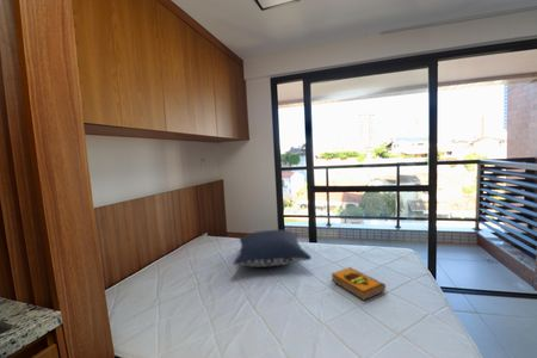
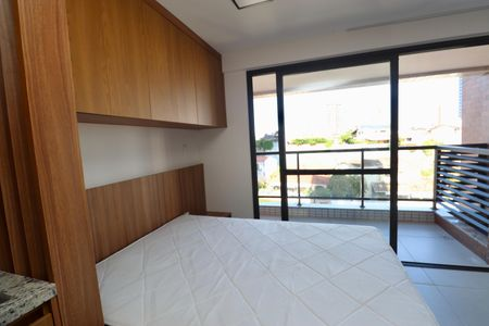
- pillow (270, 247)
- hardback book (357, 282)
